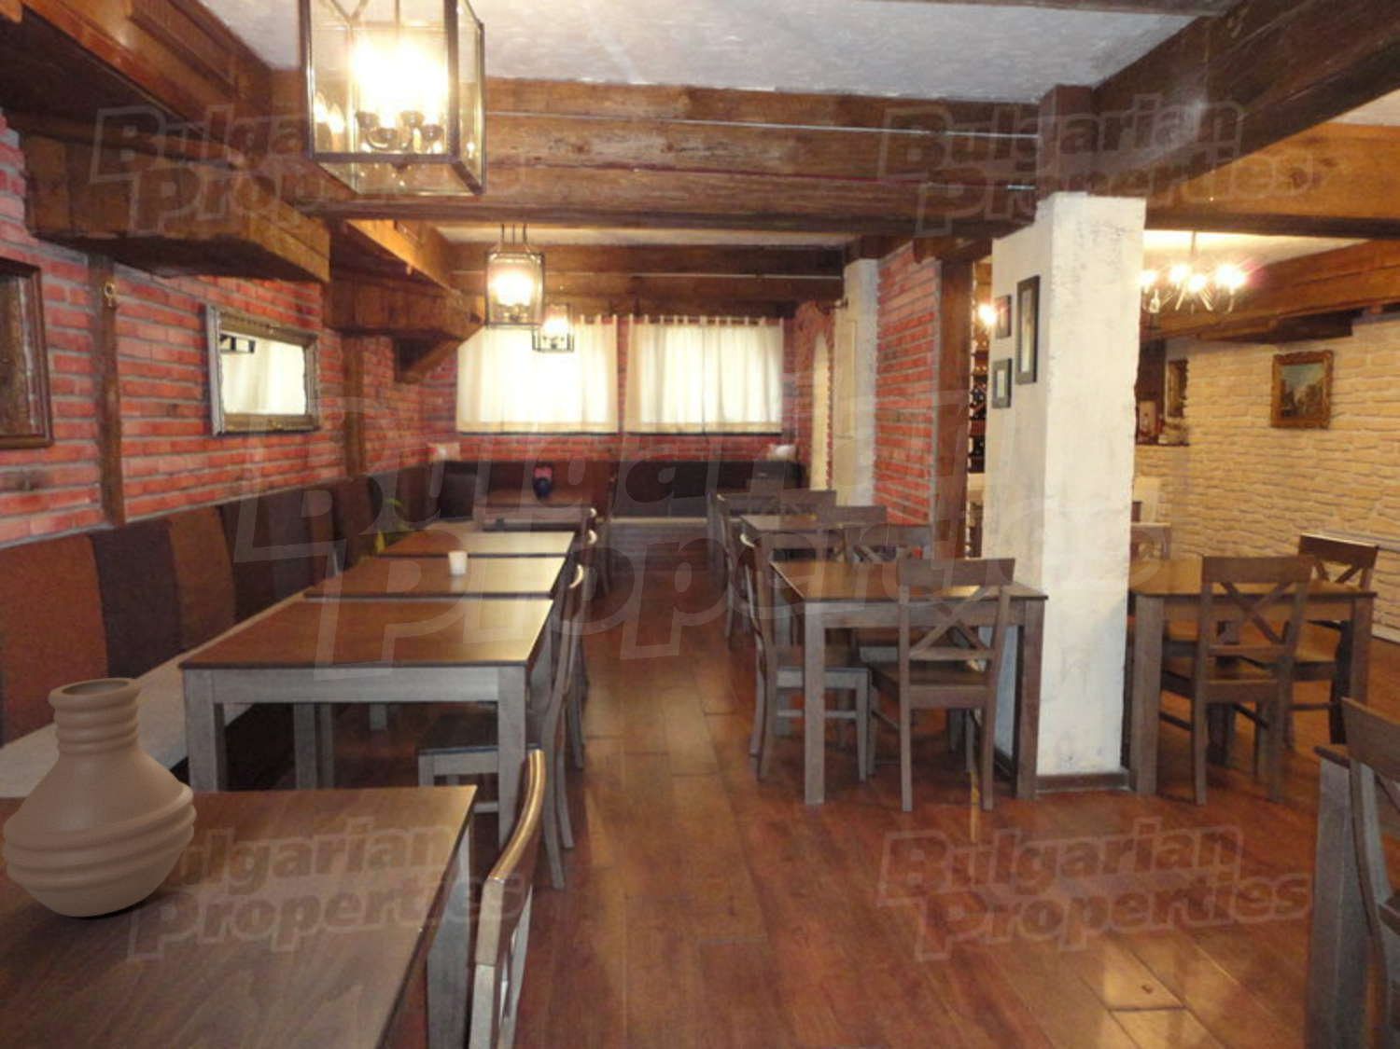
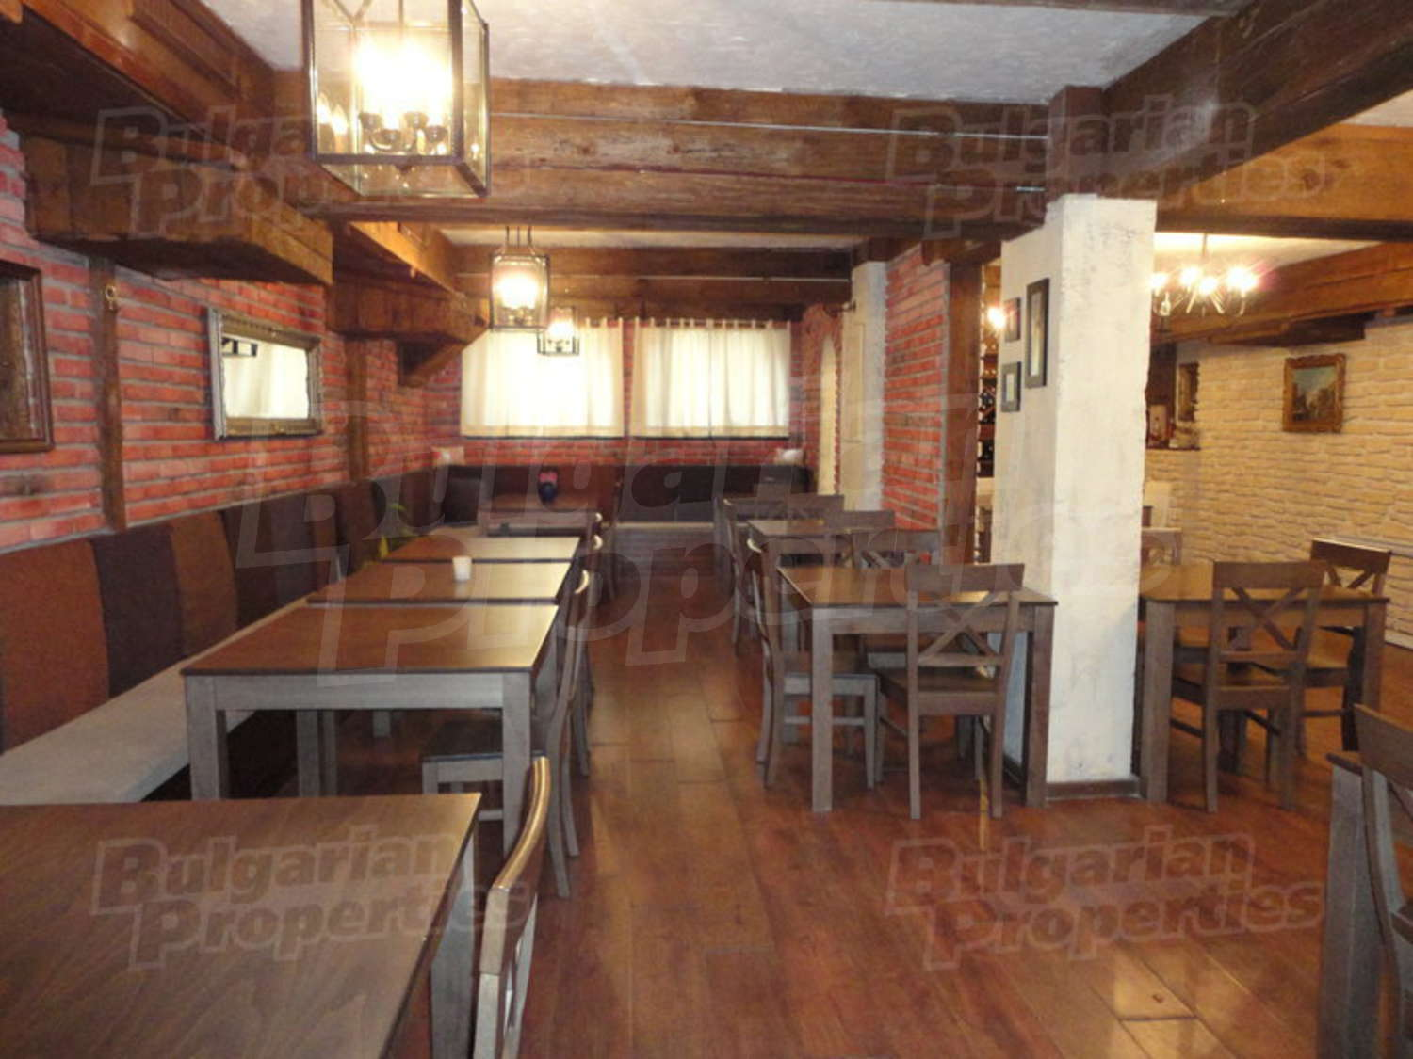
- vase (101, 796)
